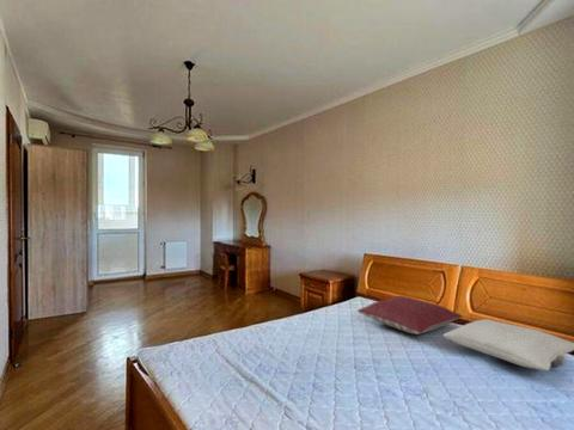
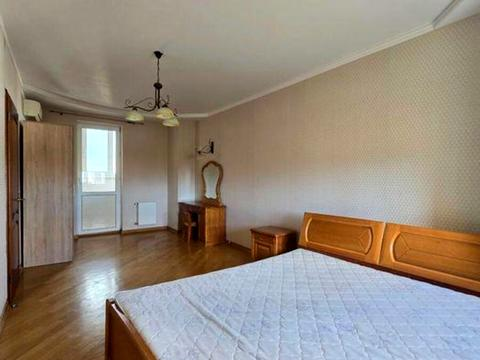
- pillow (408, 313)
- pillow (508, 343)
